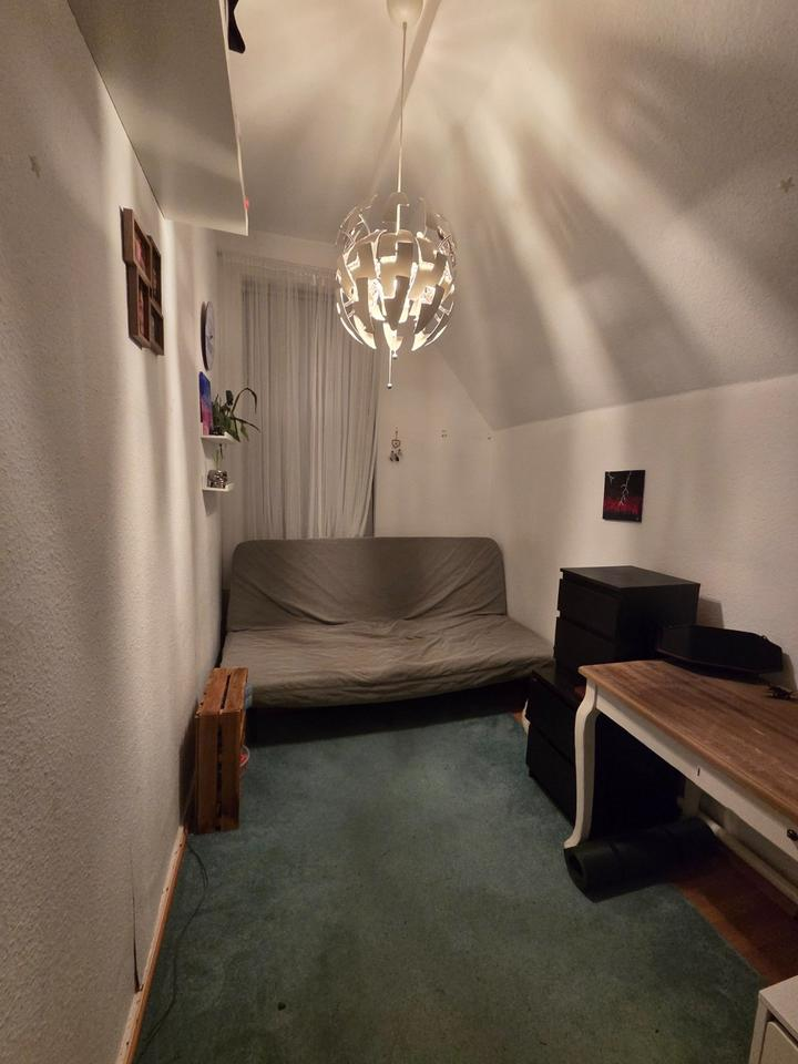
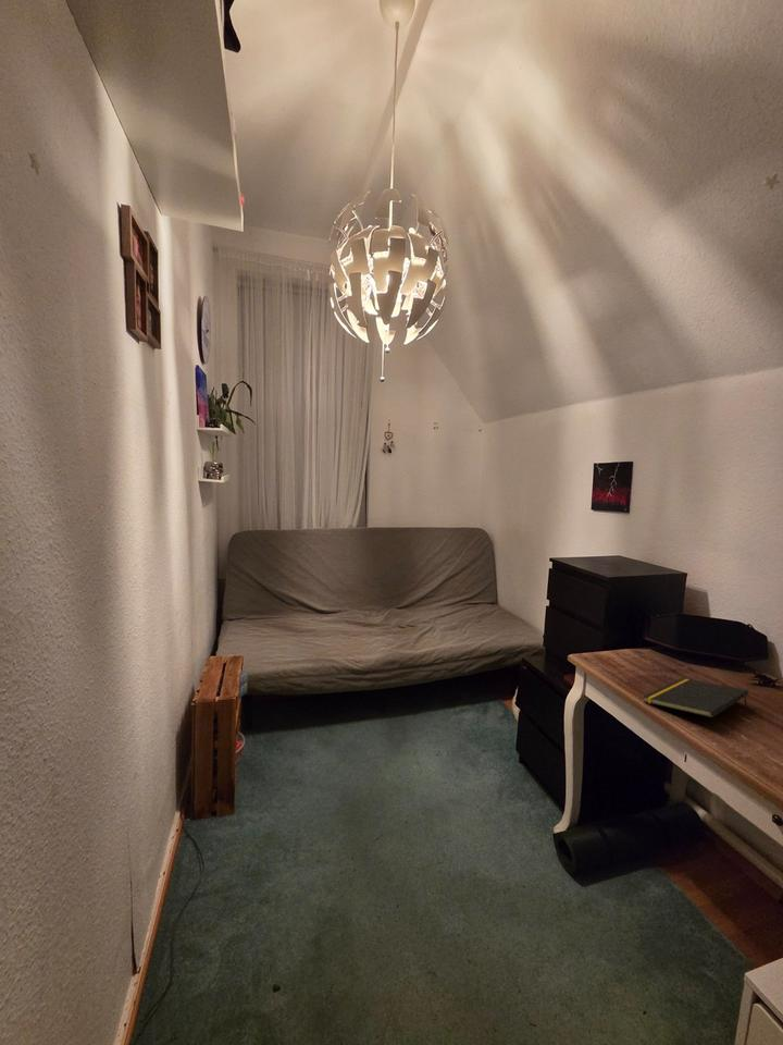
+ notepad (695, 696)
